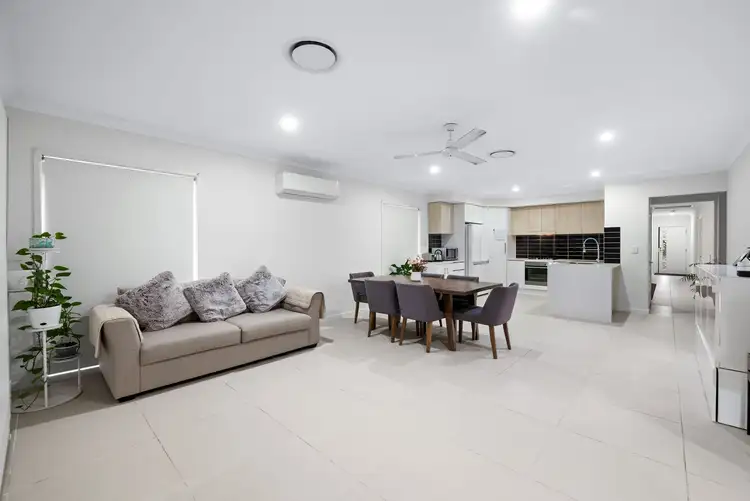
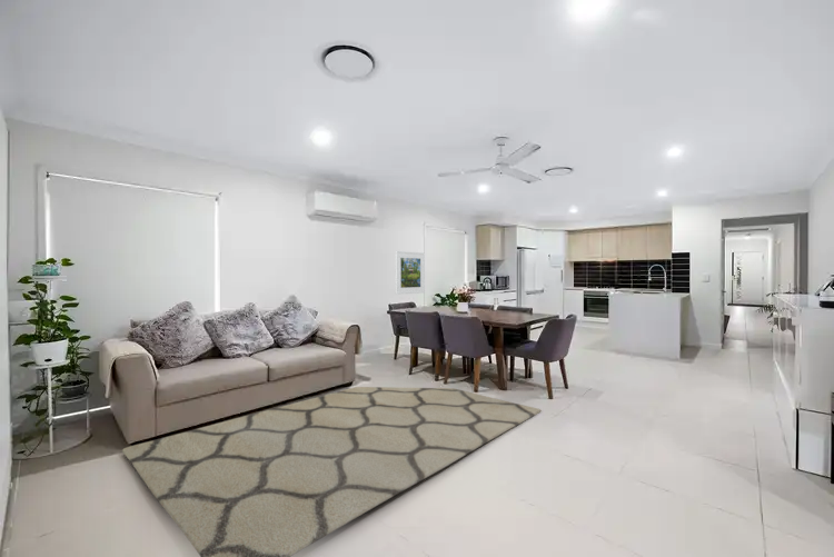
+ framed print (410, 272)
+ rug (357, 427)
